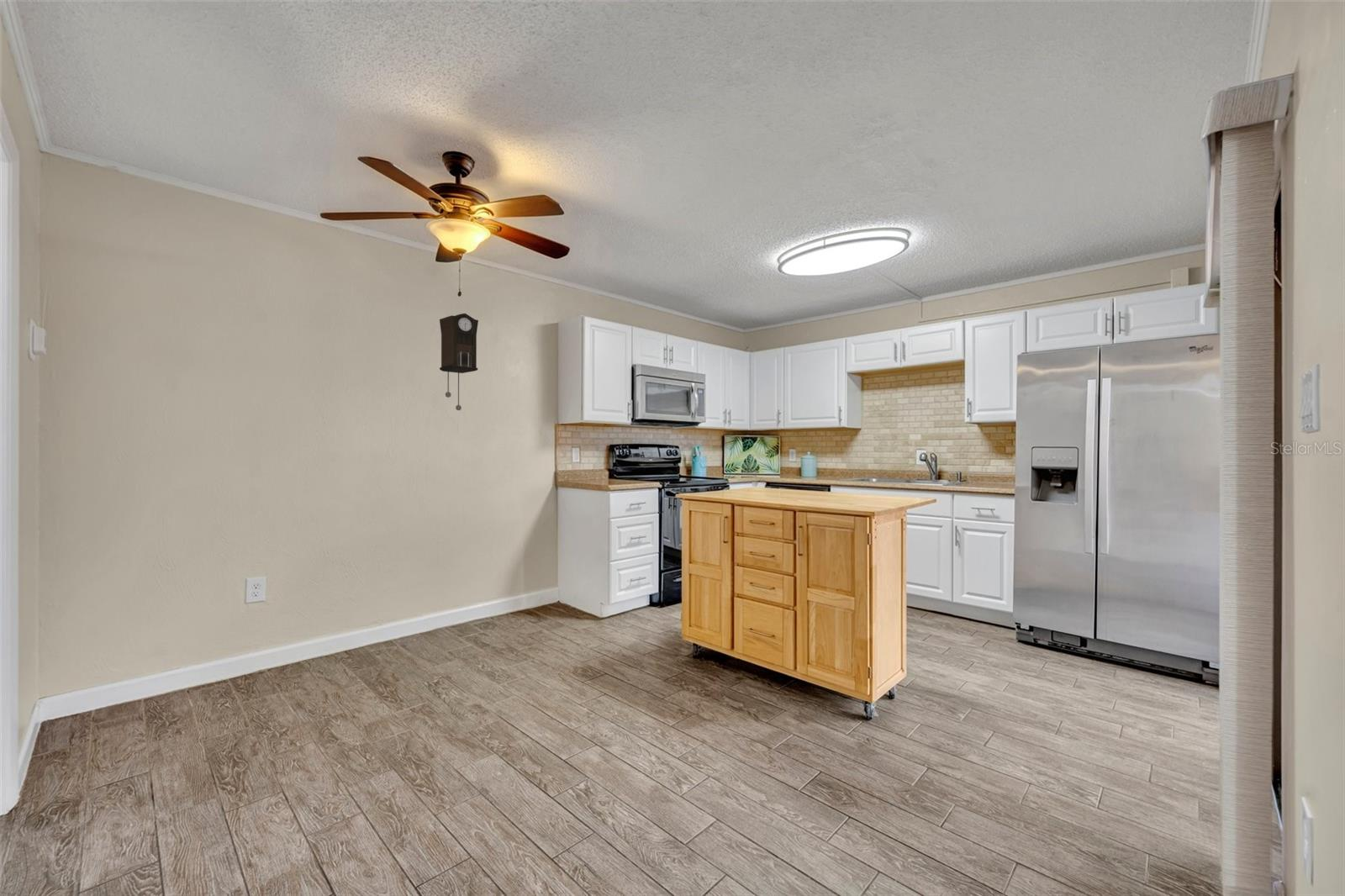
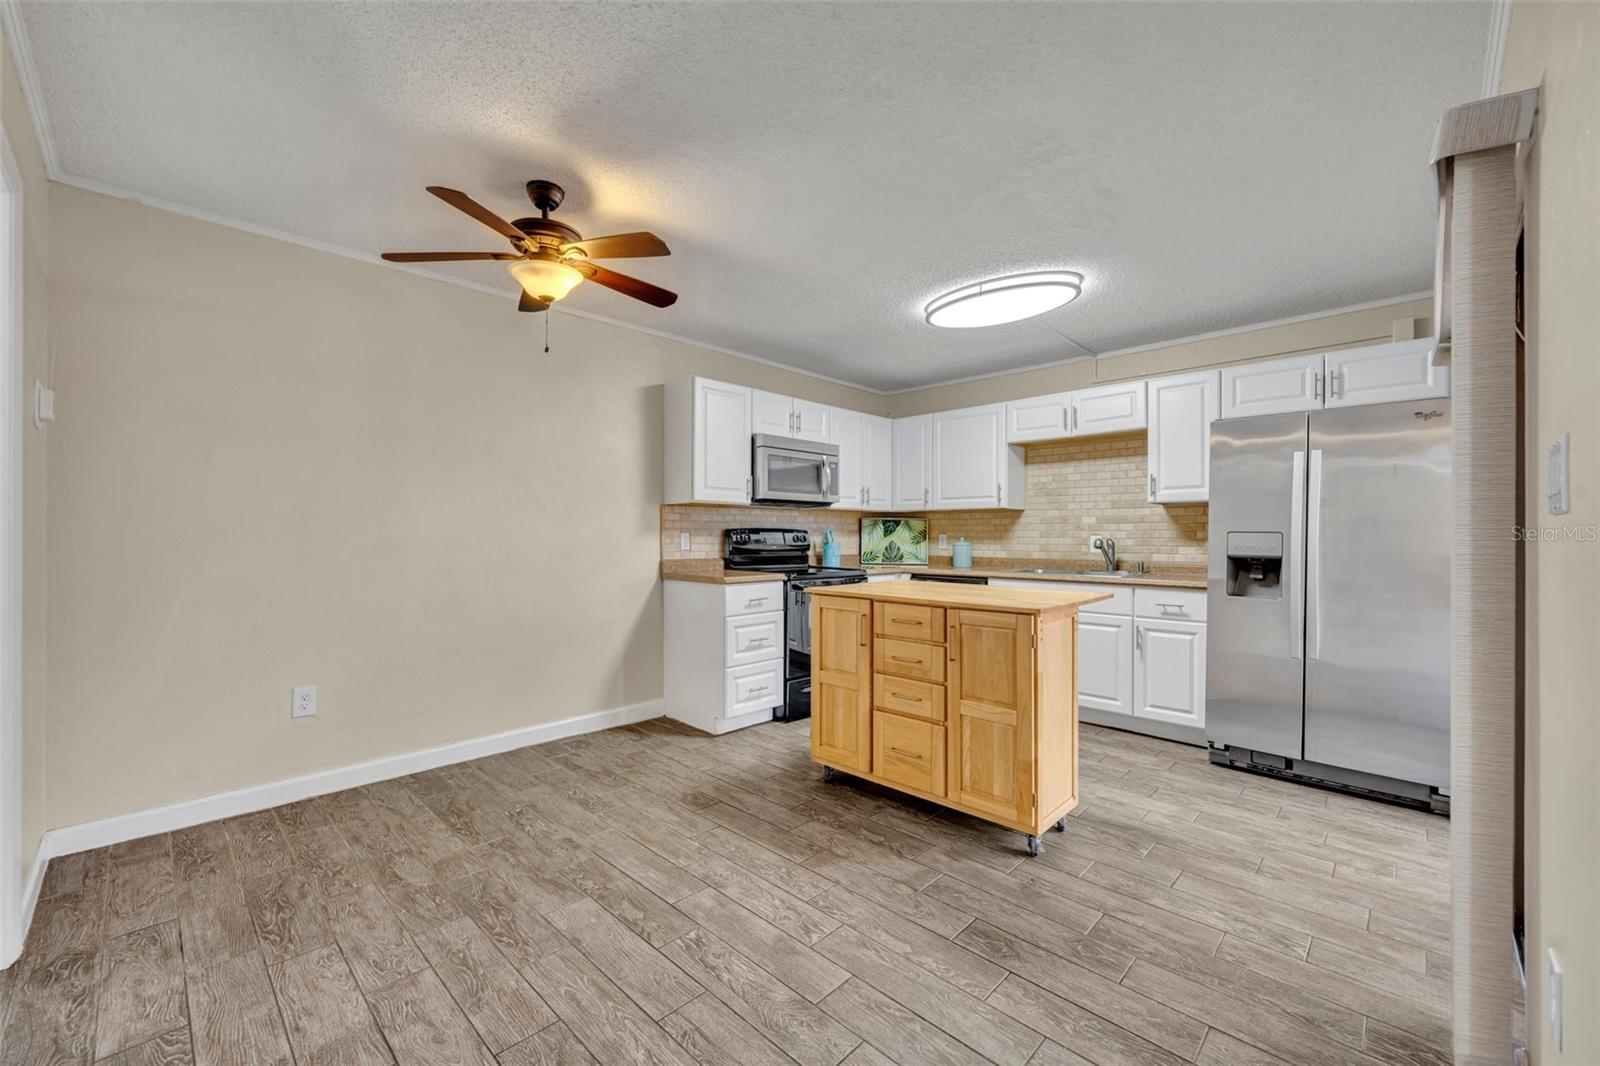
- pendulum clock (458, 362)
